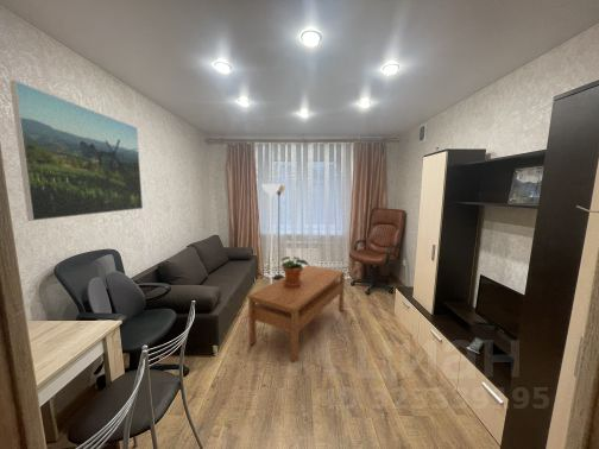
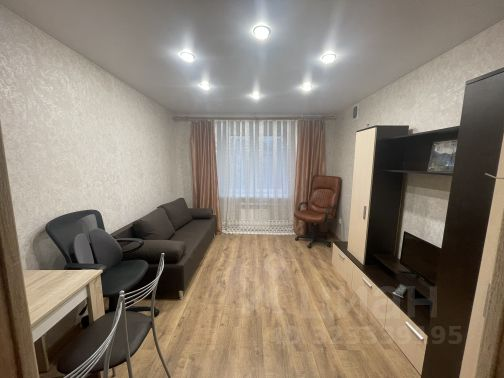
- potted plant (295, 272)
- floor lamp (278, 238)
- coffee table (302, 303)
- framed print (95, 163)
